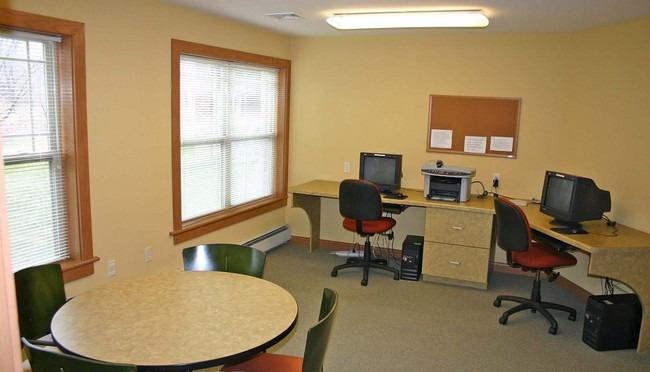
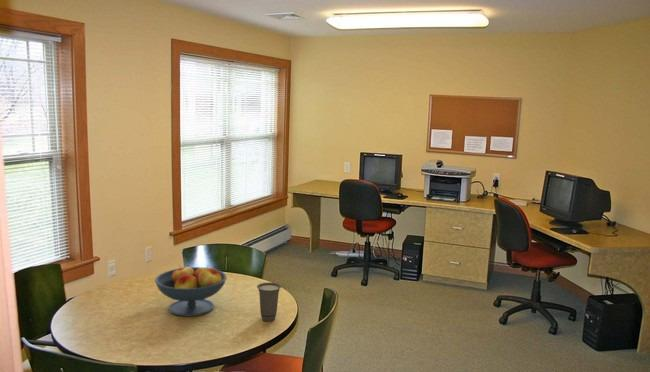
+ cup (268, 302)
+ fruit bowl (191, 287)
